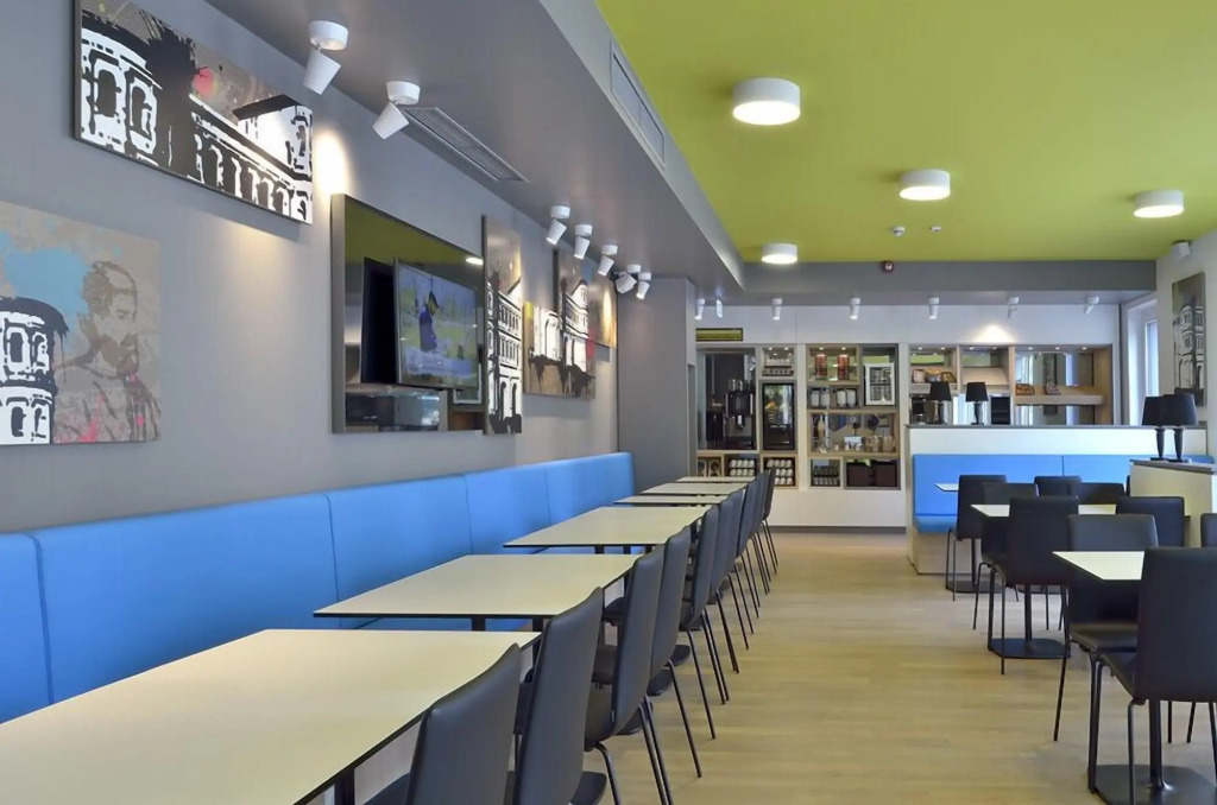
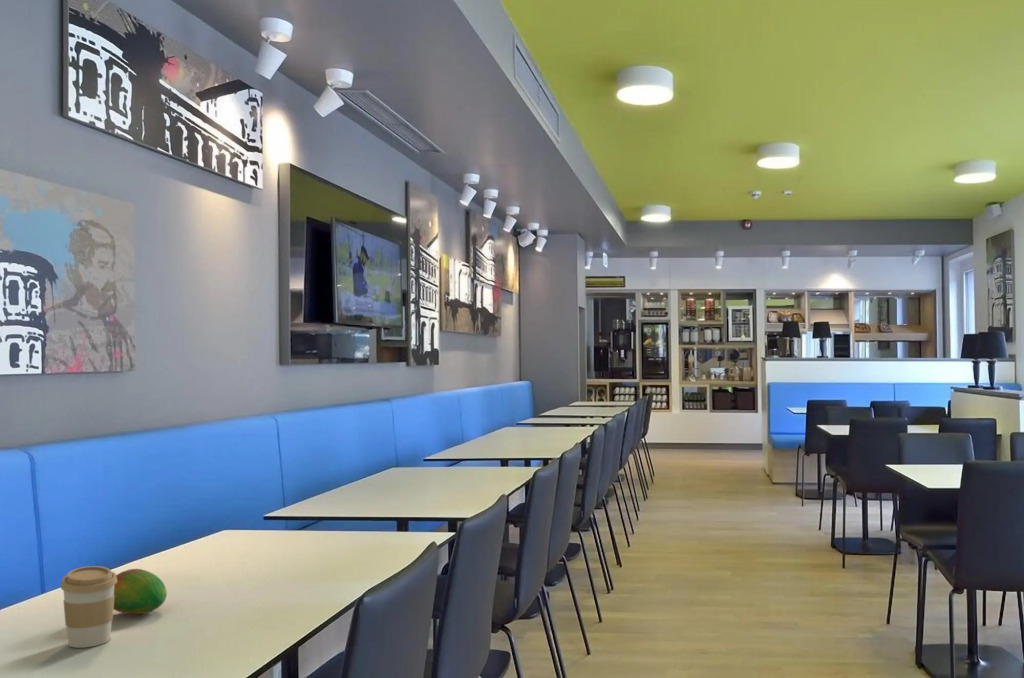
+ fruit (137, 591)
+ coffee cup (89, 605)
